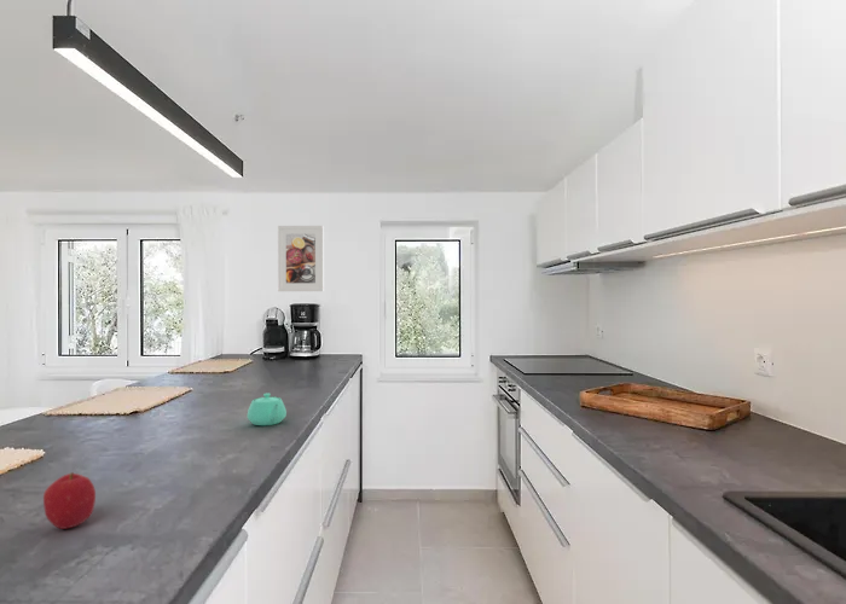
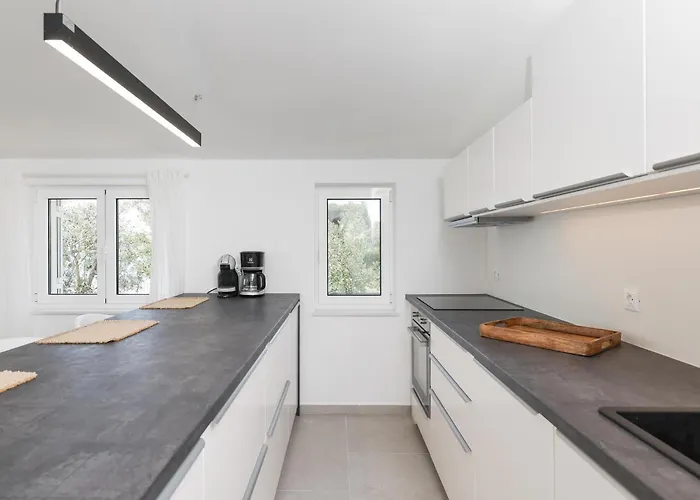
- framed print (300, 259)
- teapot (267, 408)
- fruit (70, 498)
